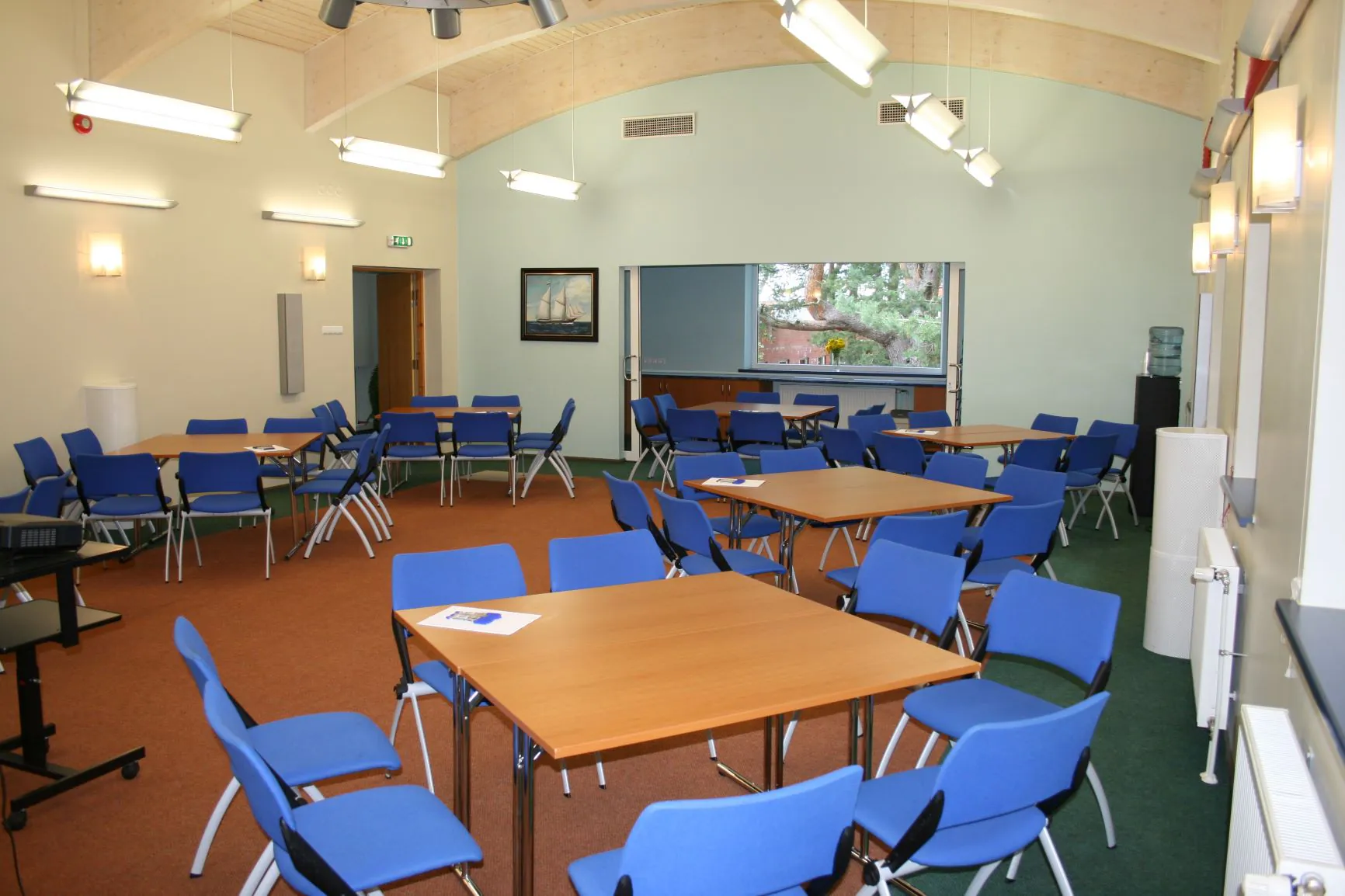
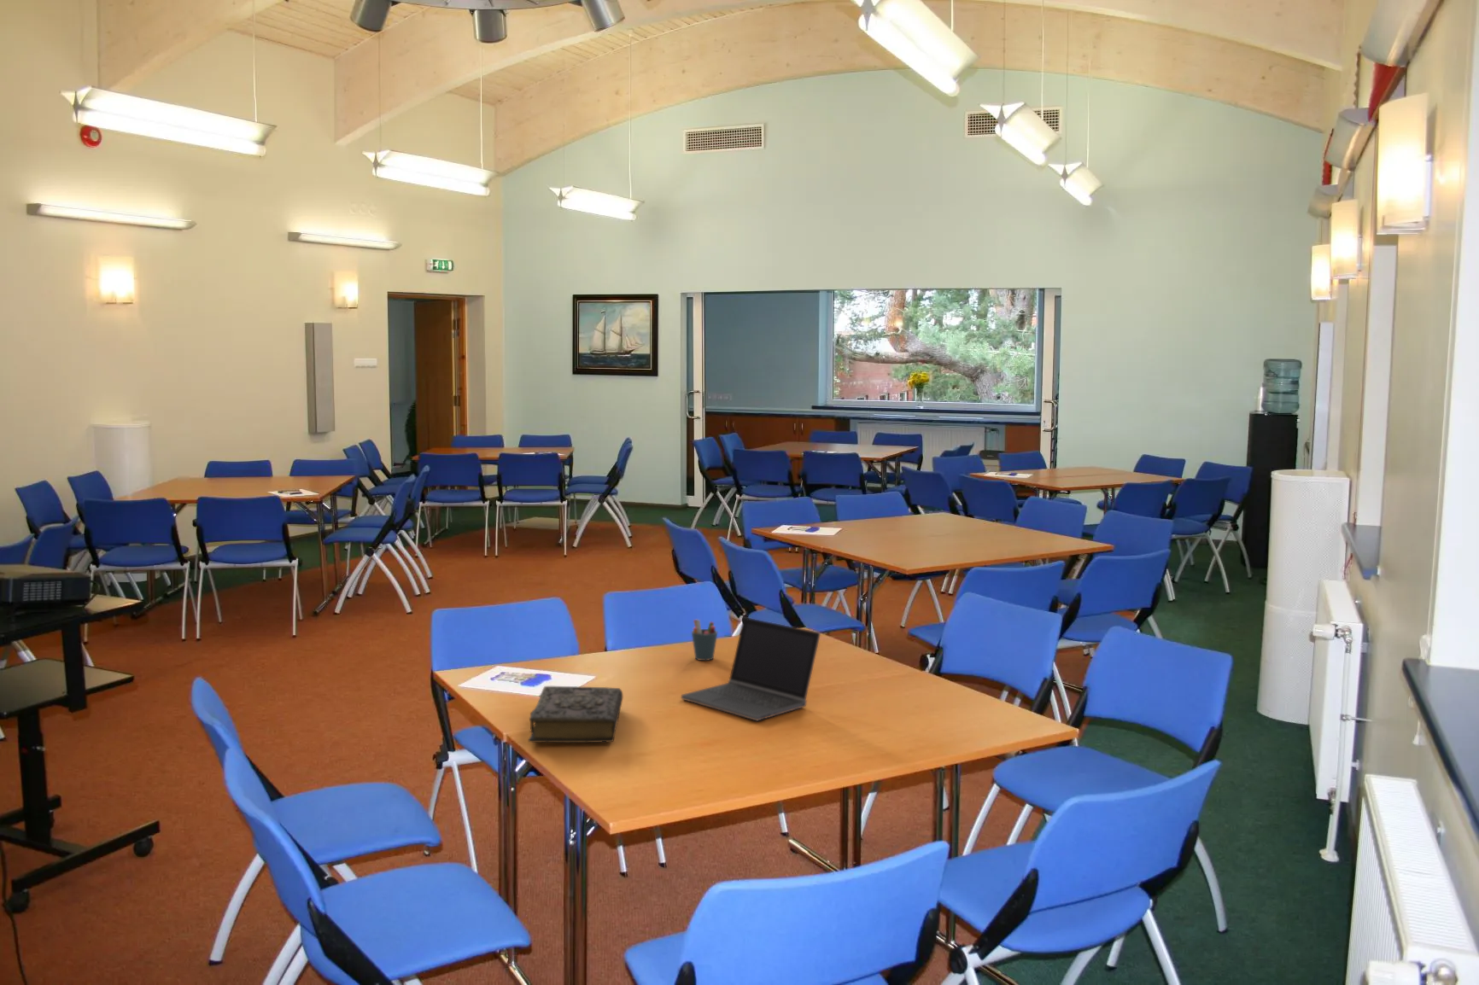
+ pen holder (704, 638)
+ book (576, 712)
+ laptop computer (750, 666)
